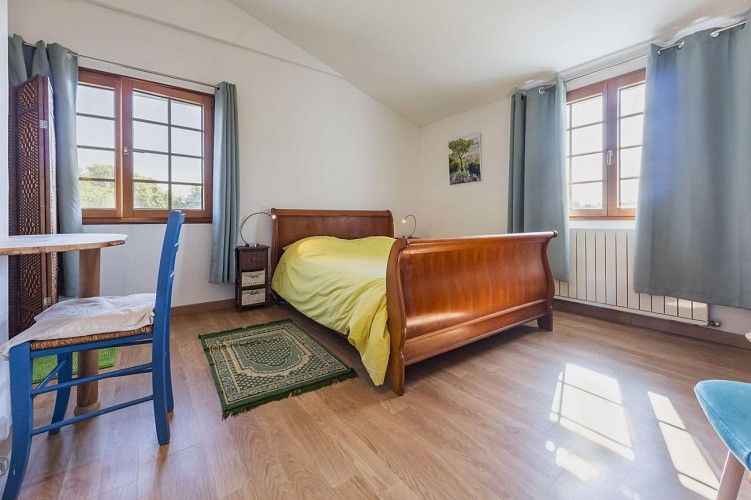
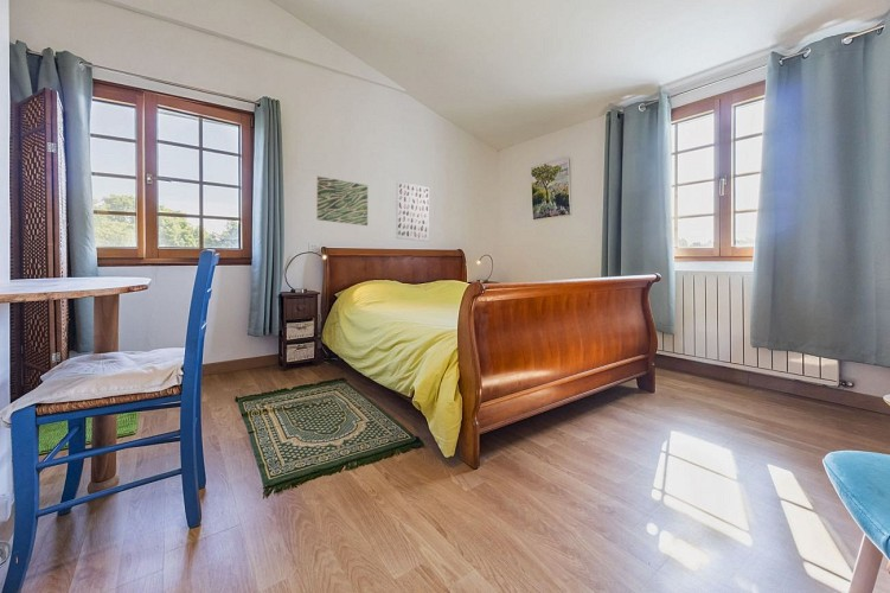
+ wall art (412, 211)
+ wall art (342, 202)
